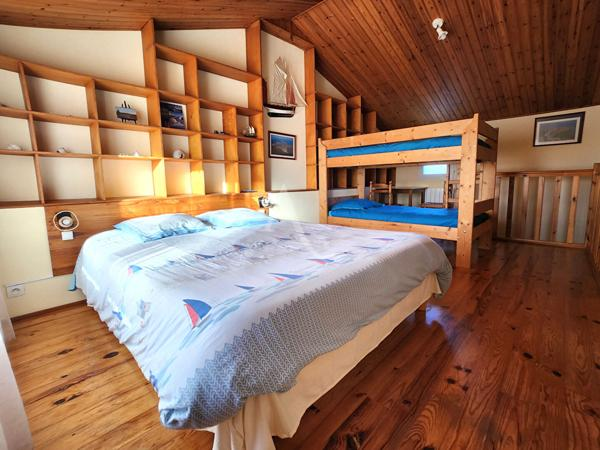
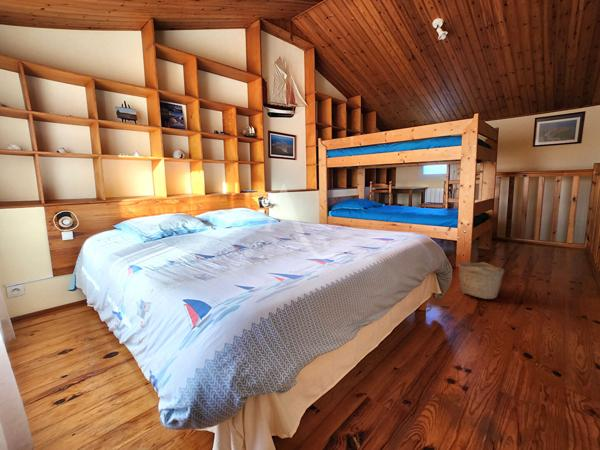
+ basket (479, 278)
